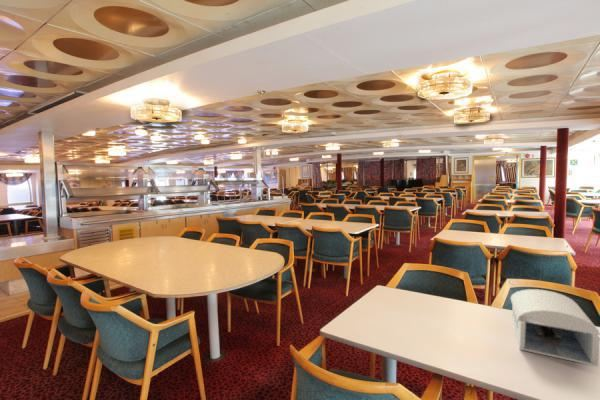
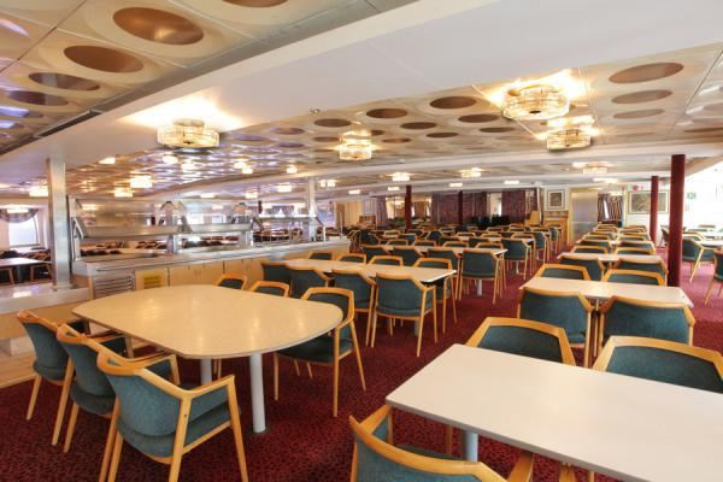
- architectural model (549, 320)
